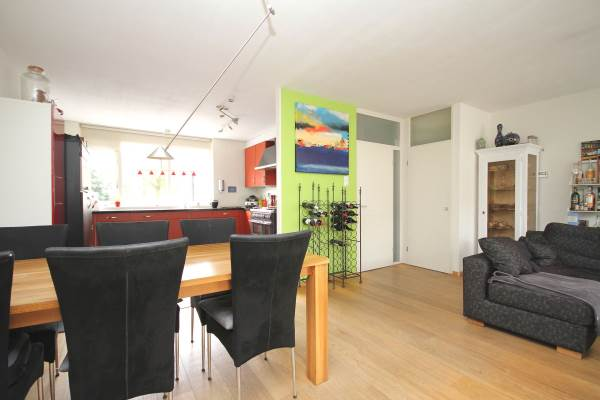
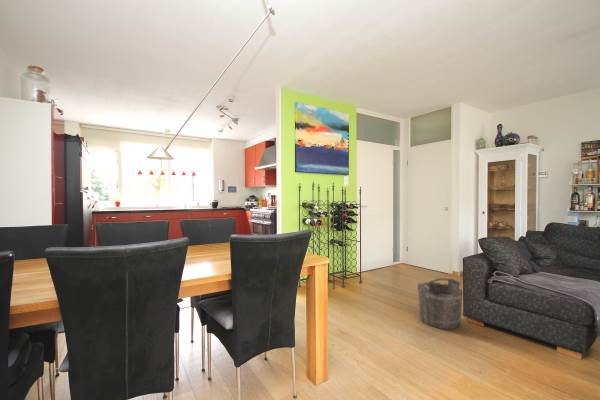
+ bucket (439, 299)
